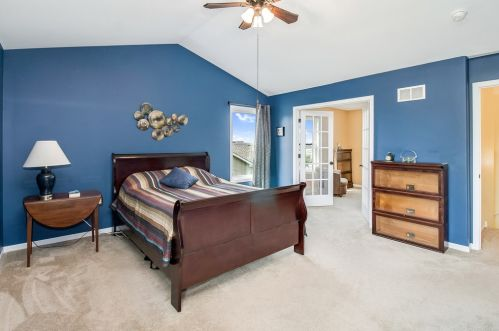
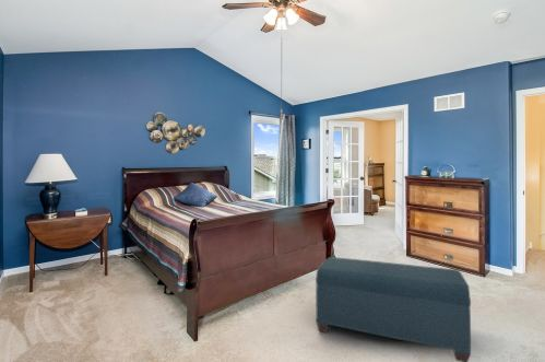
+ bench (387, 299)
